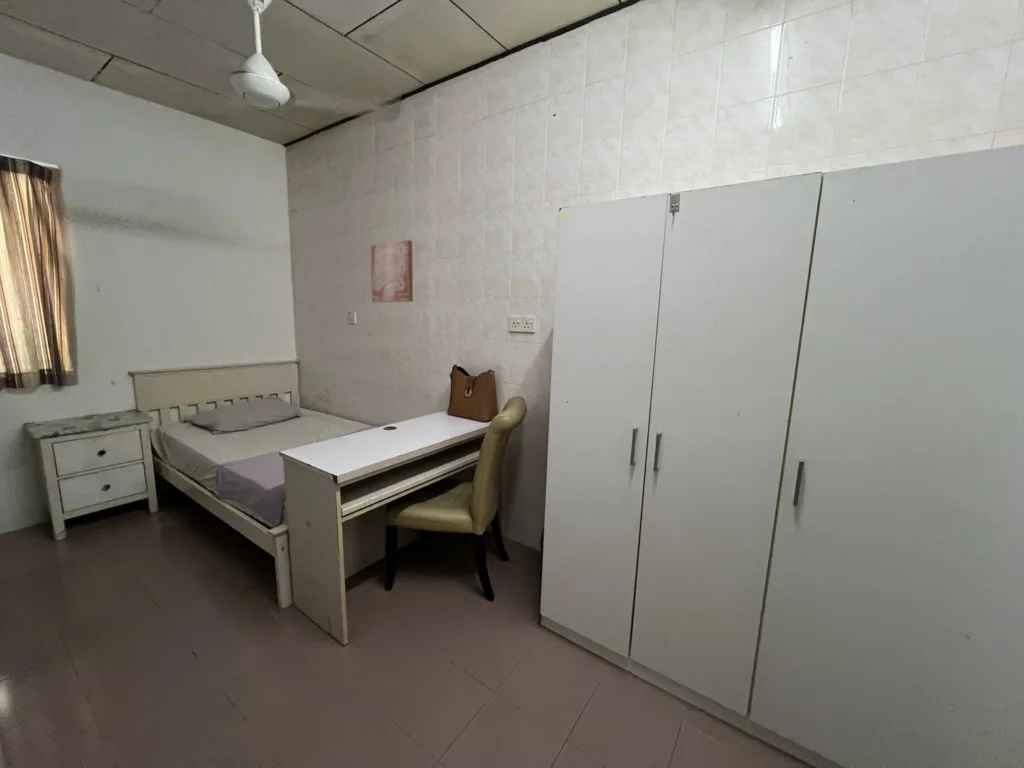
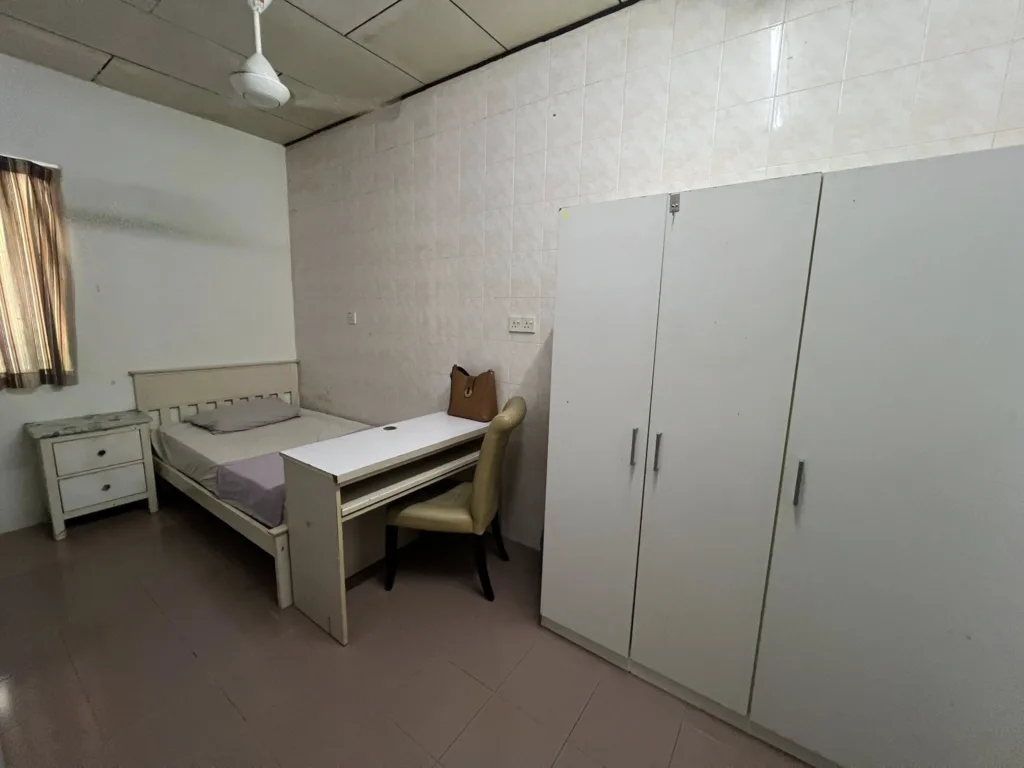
- wall art (391, 272)
